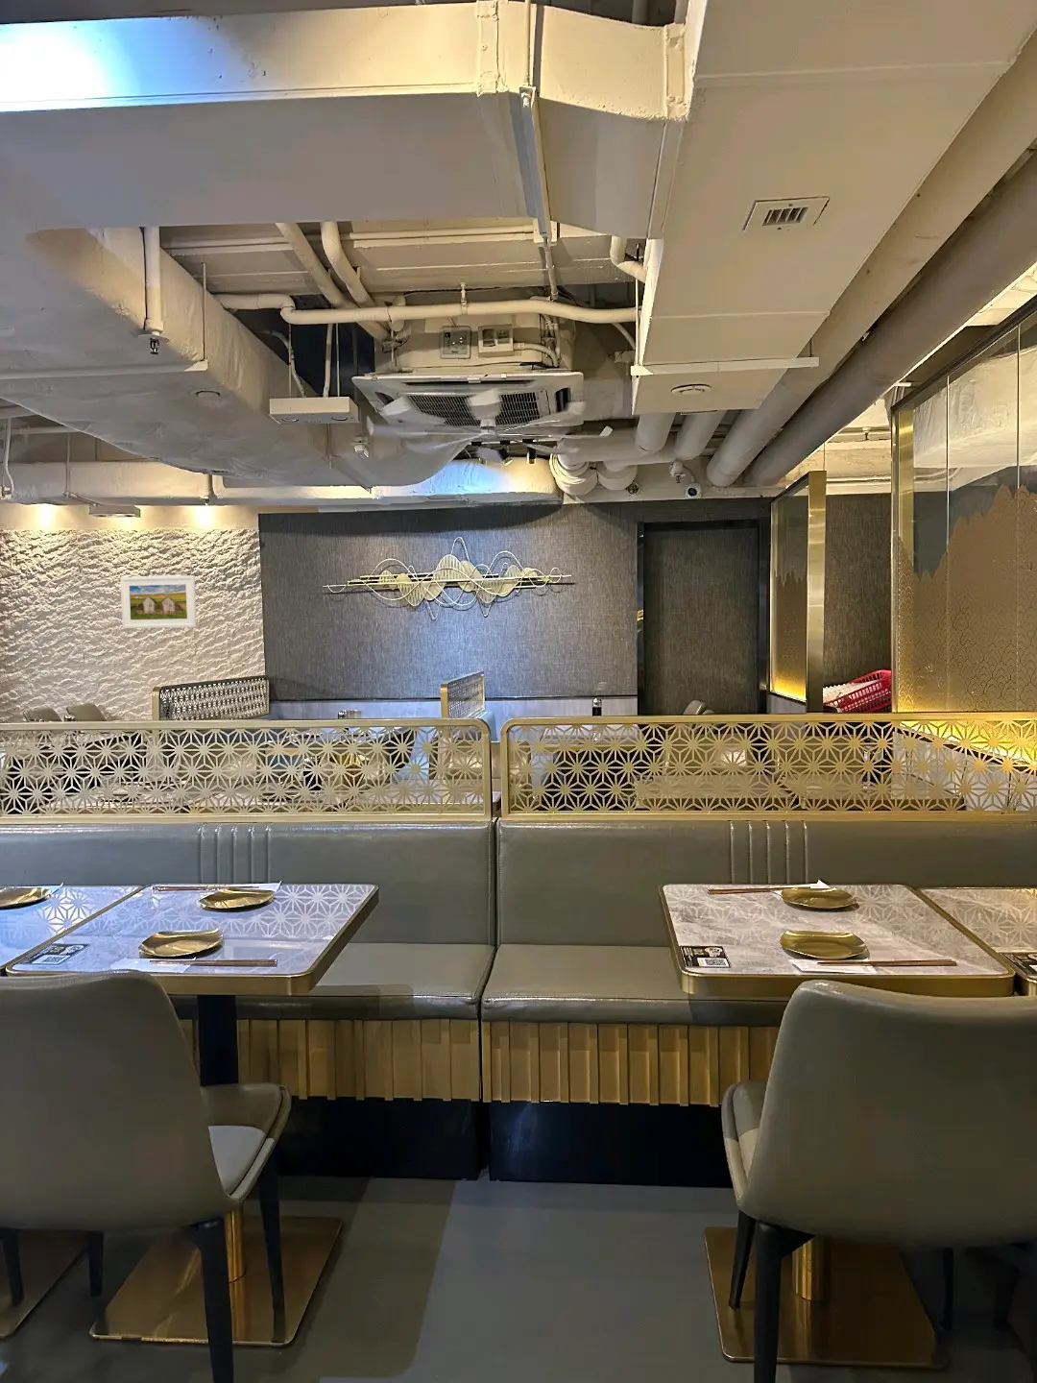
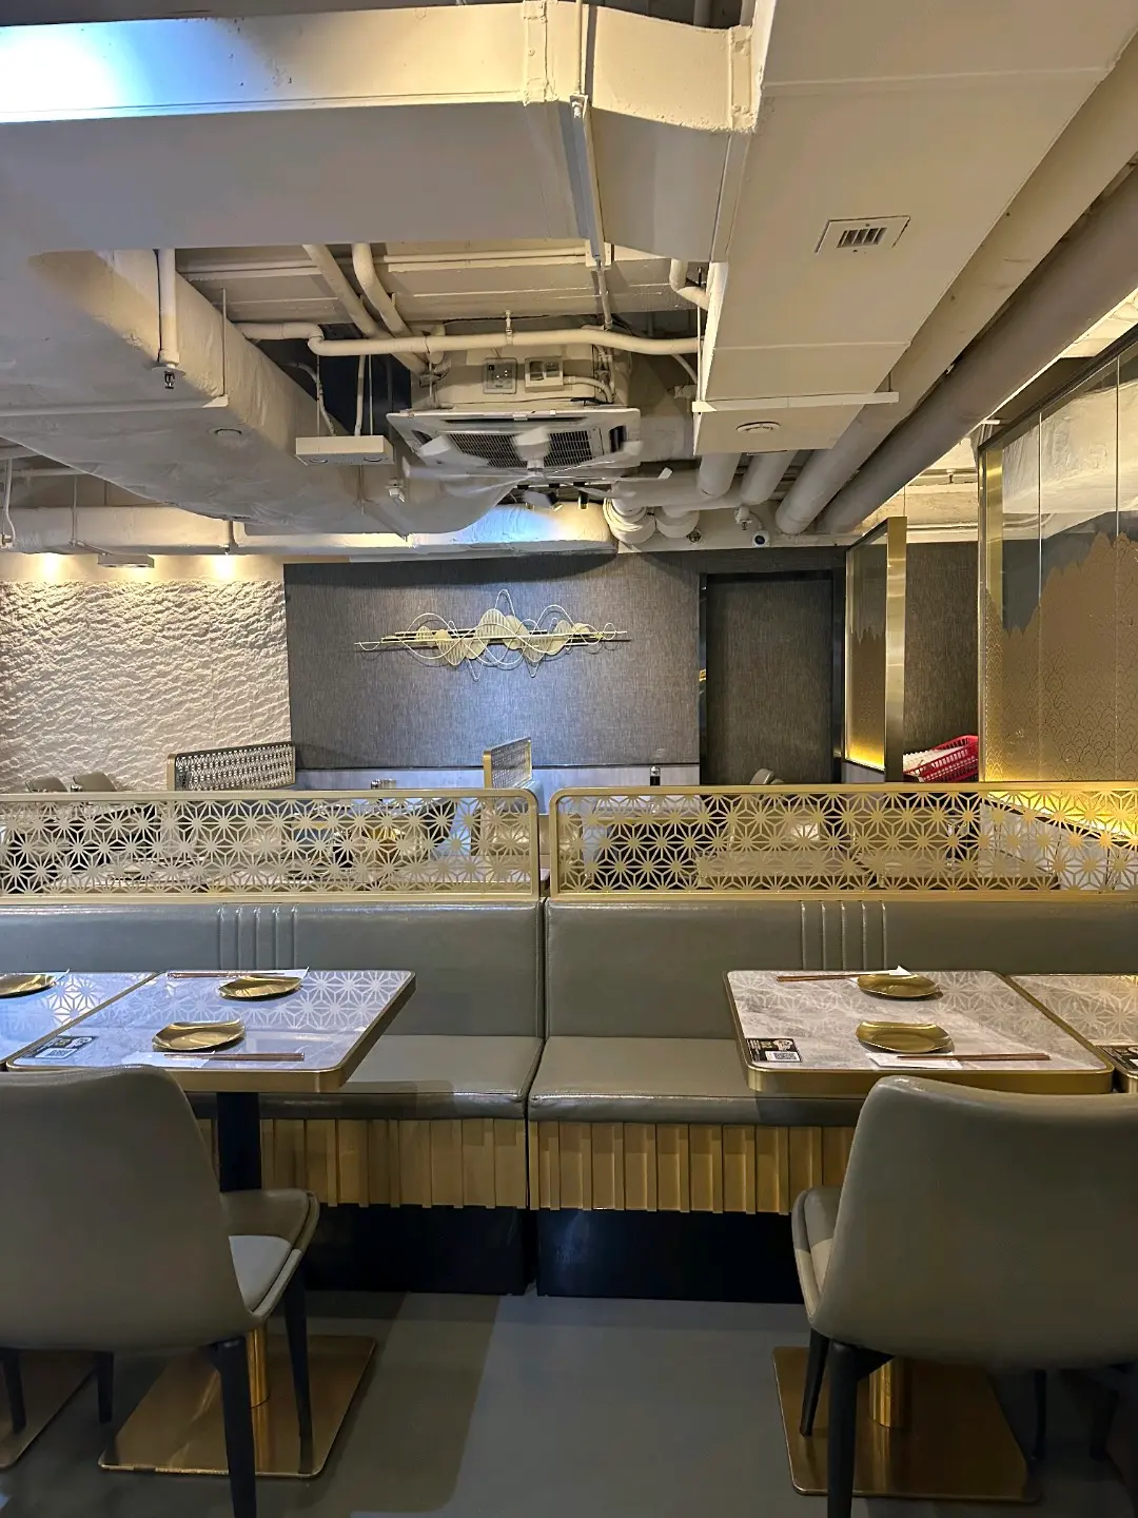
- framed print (158, 602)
